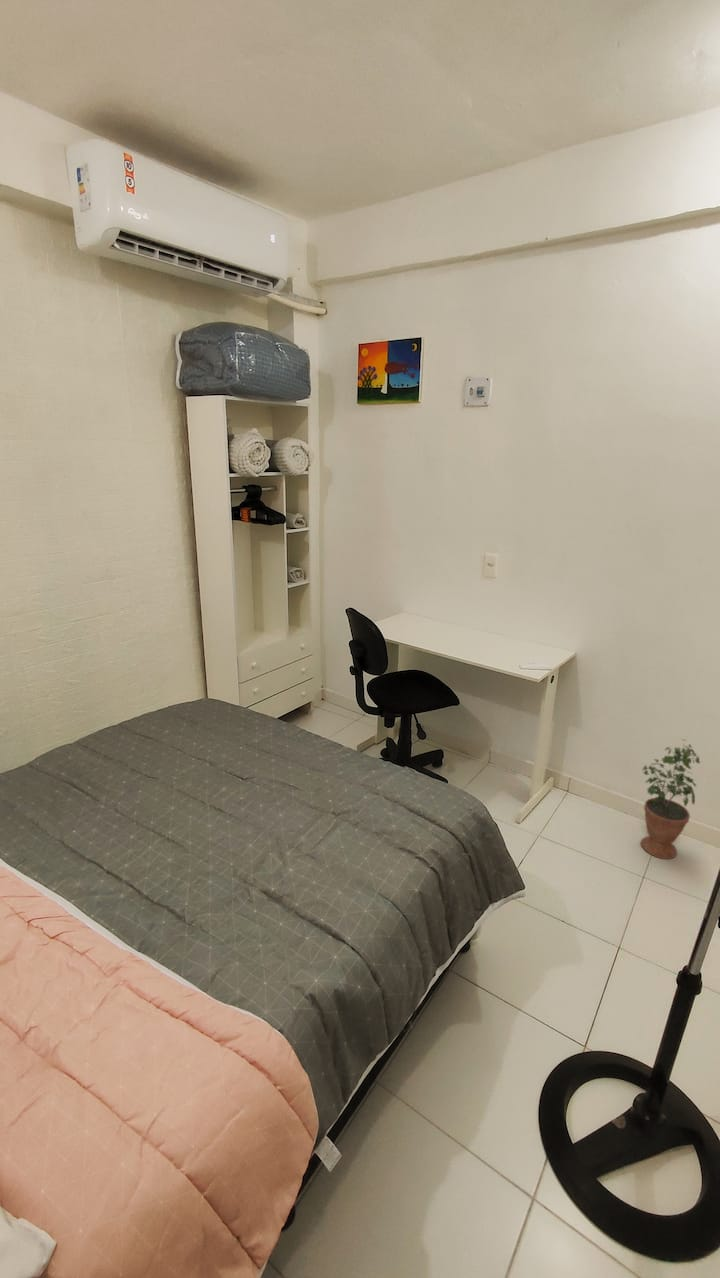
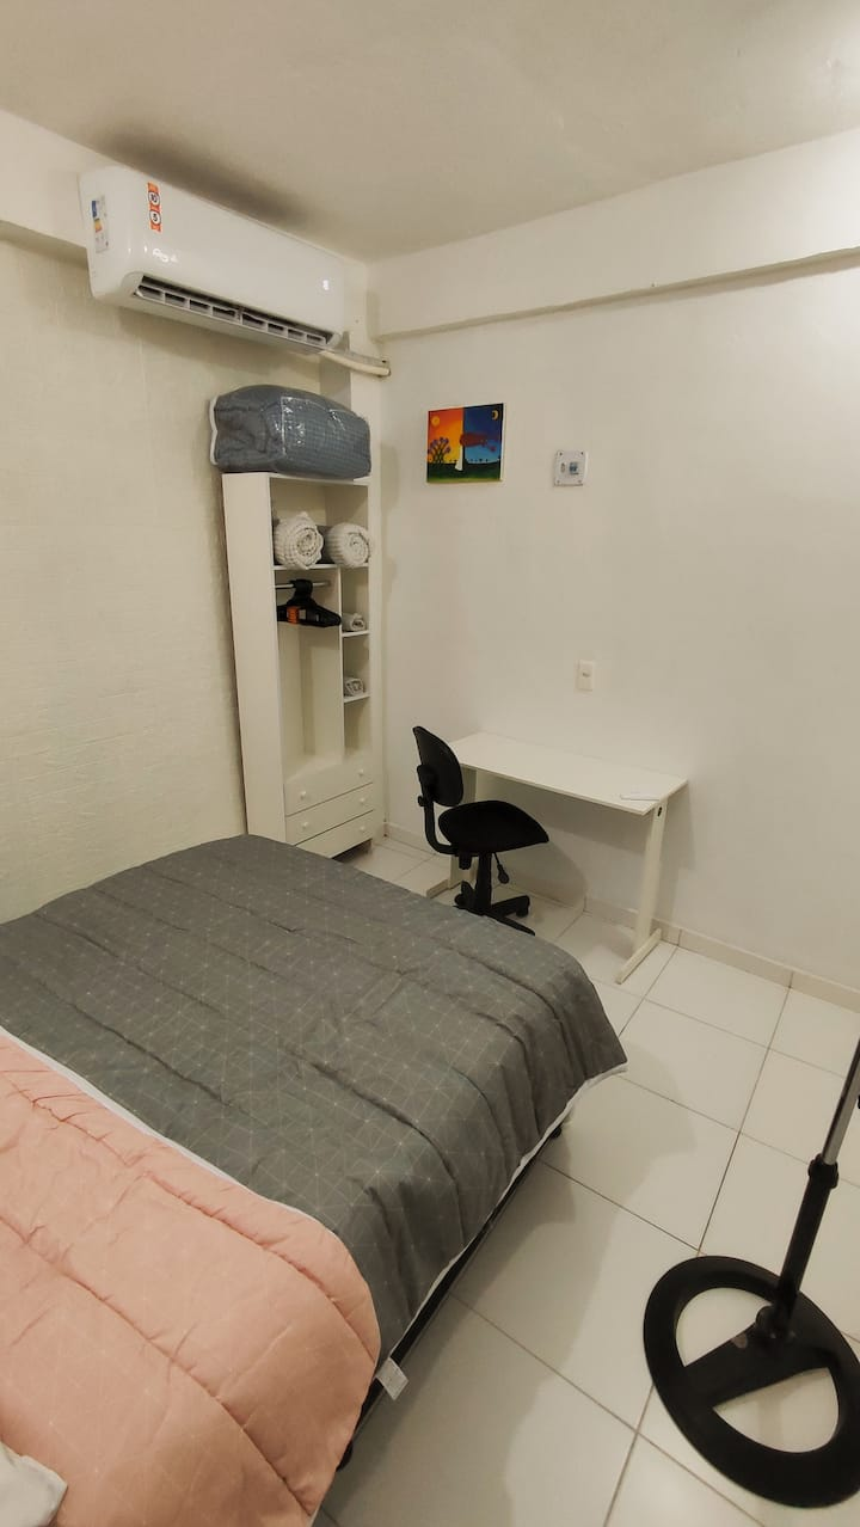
- potted plant (665, 795)
